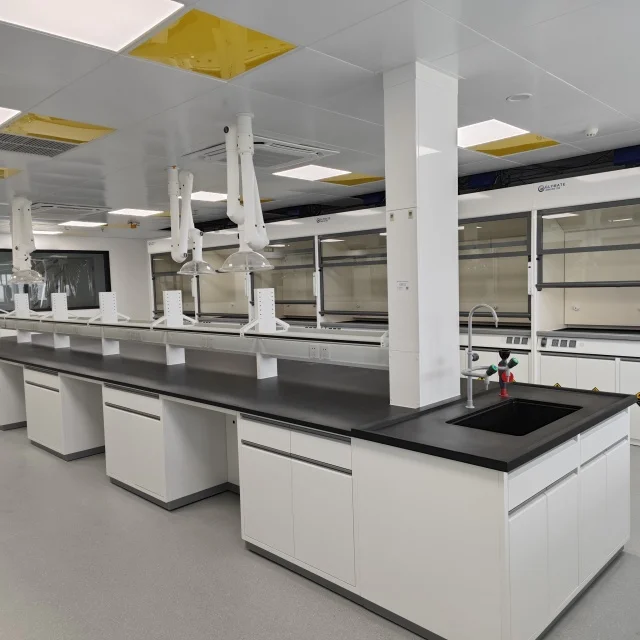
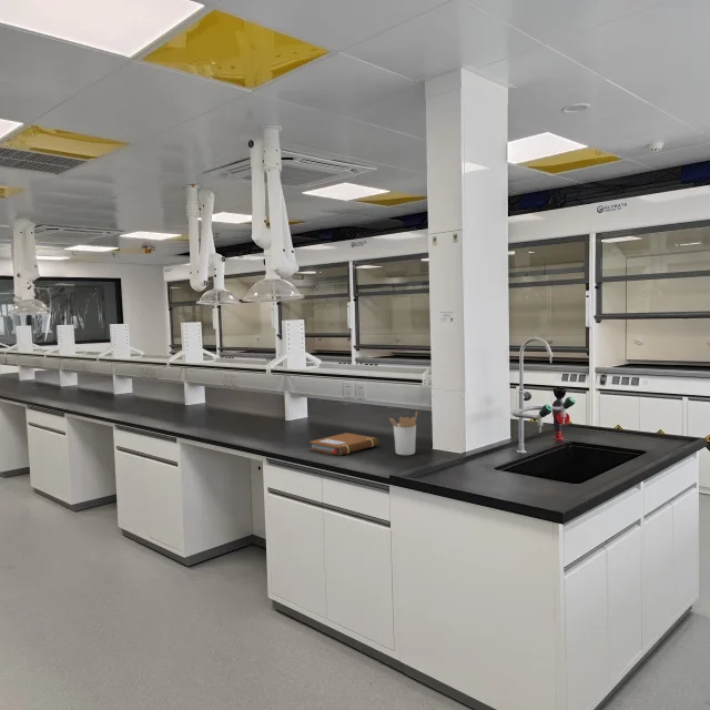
+ notebook (343, 444)
+ utensil holder (406, 433)
